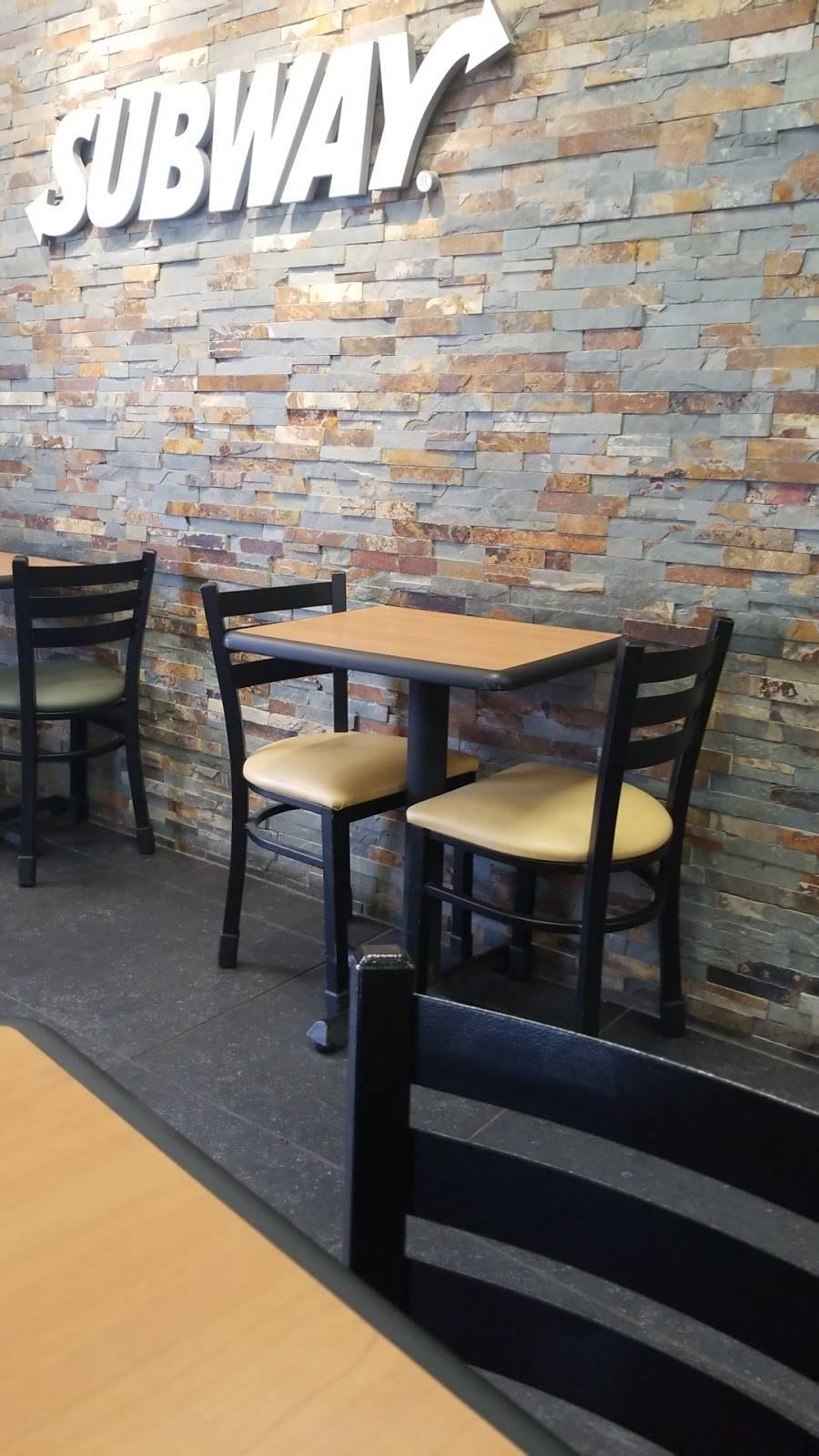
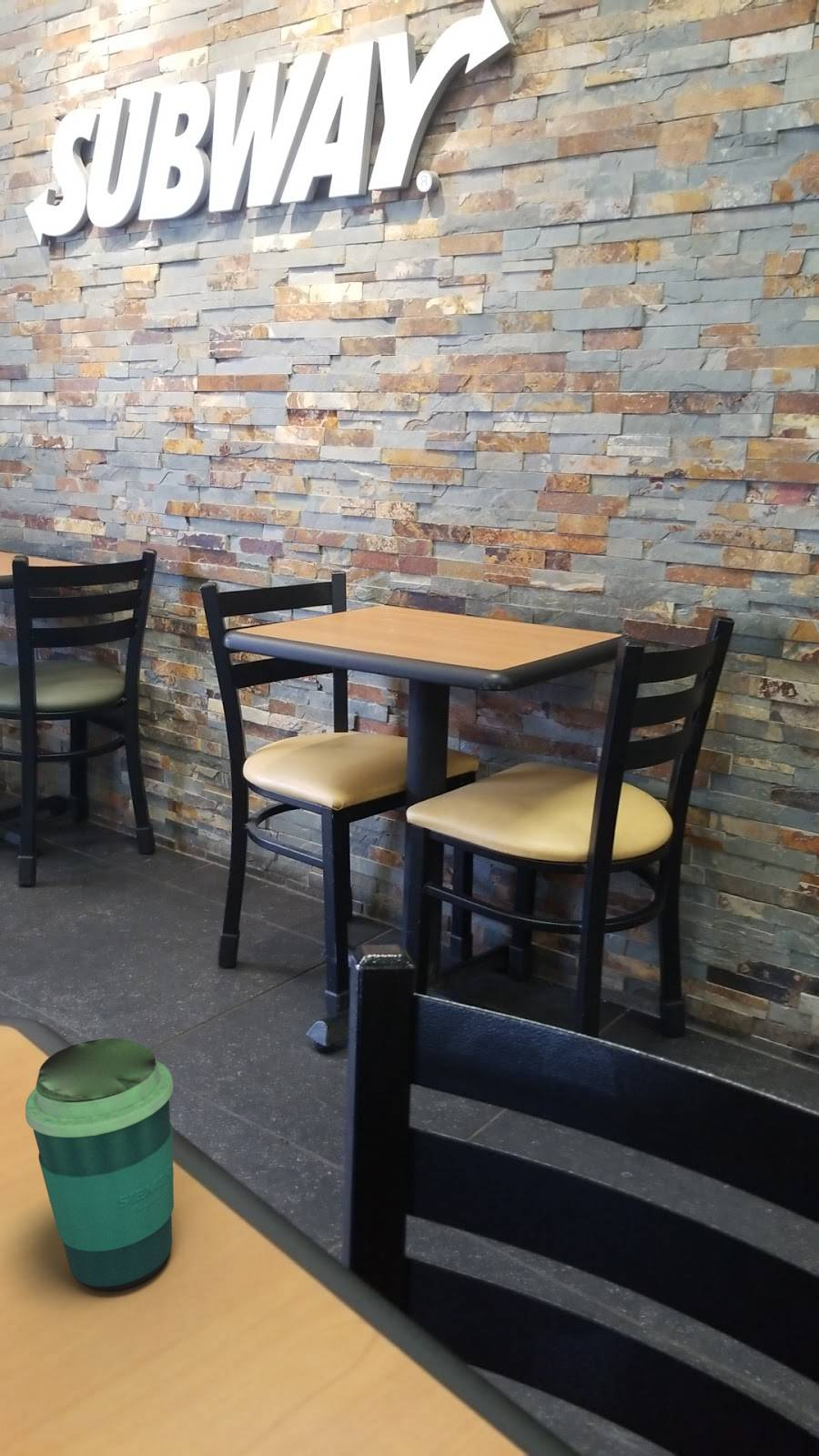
+ cup (103, 1161)
